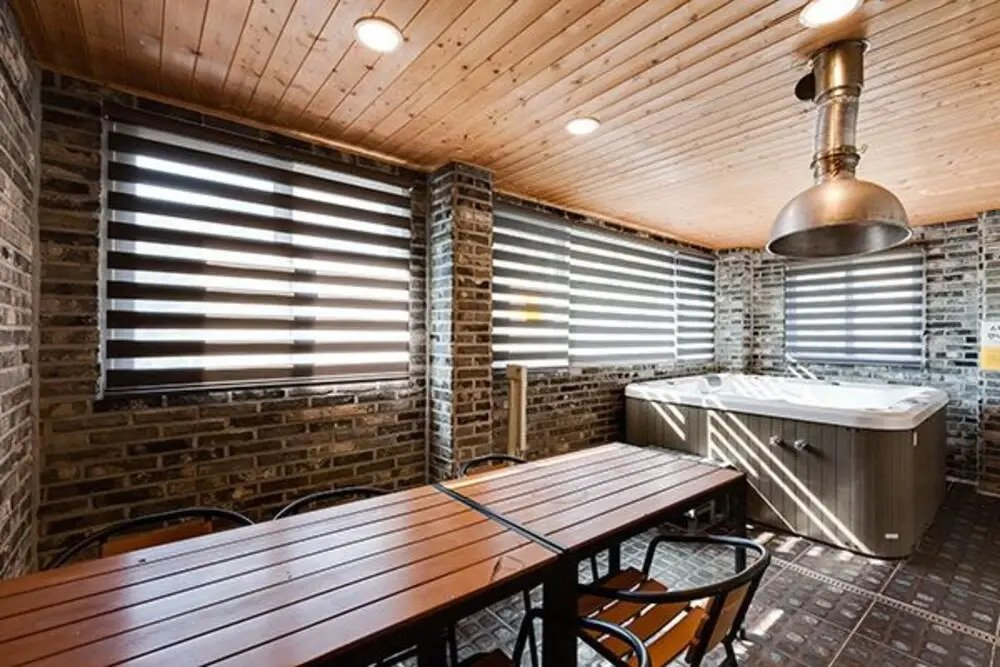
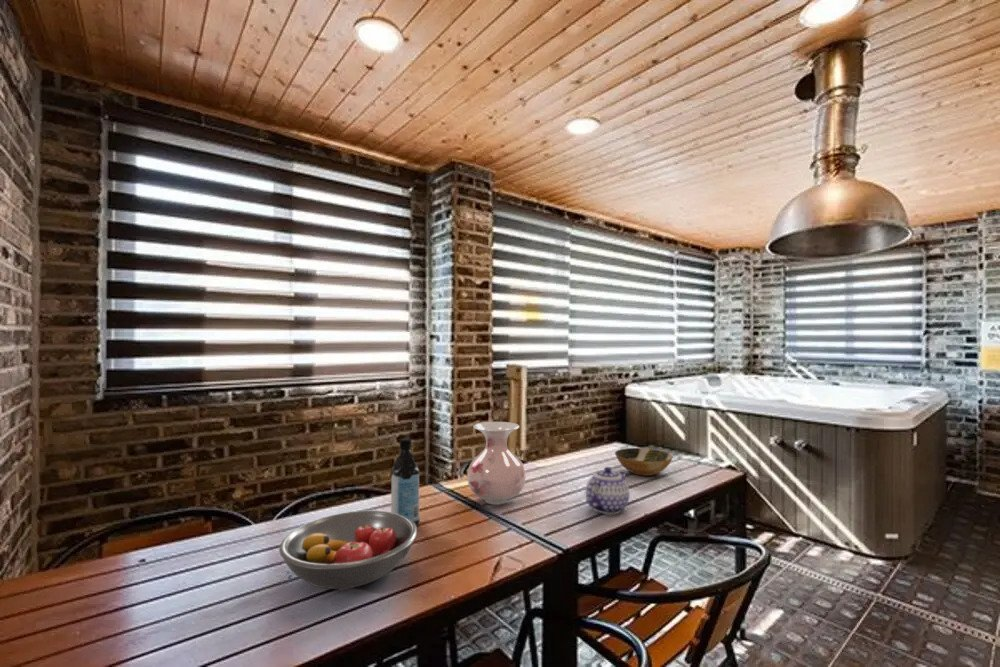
+ bowl (643, 463)
+ water bottle (405, 482)
+ fruit bowl (351, 548)
+ teapot (607, 488)
+ vase (496, 463)
